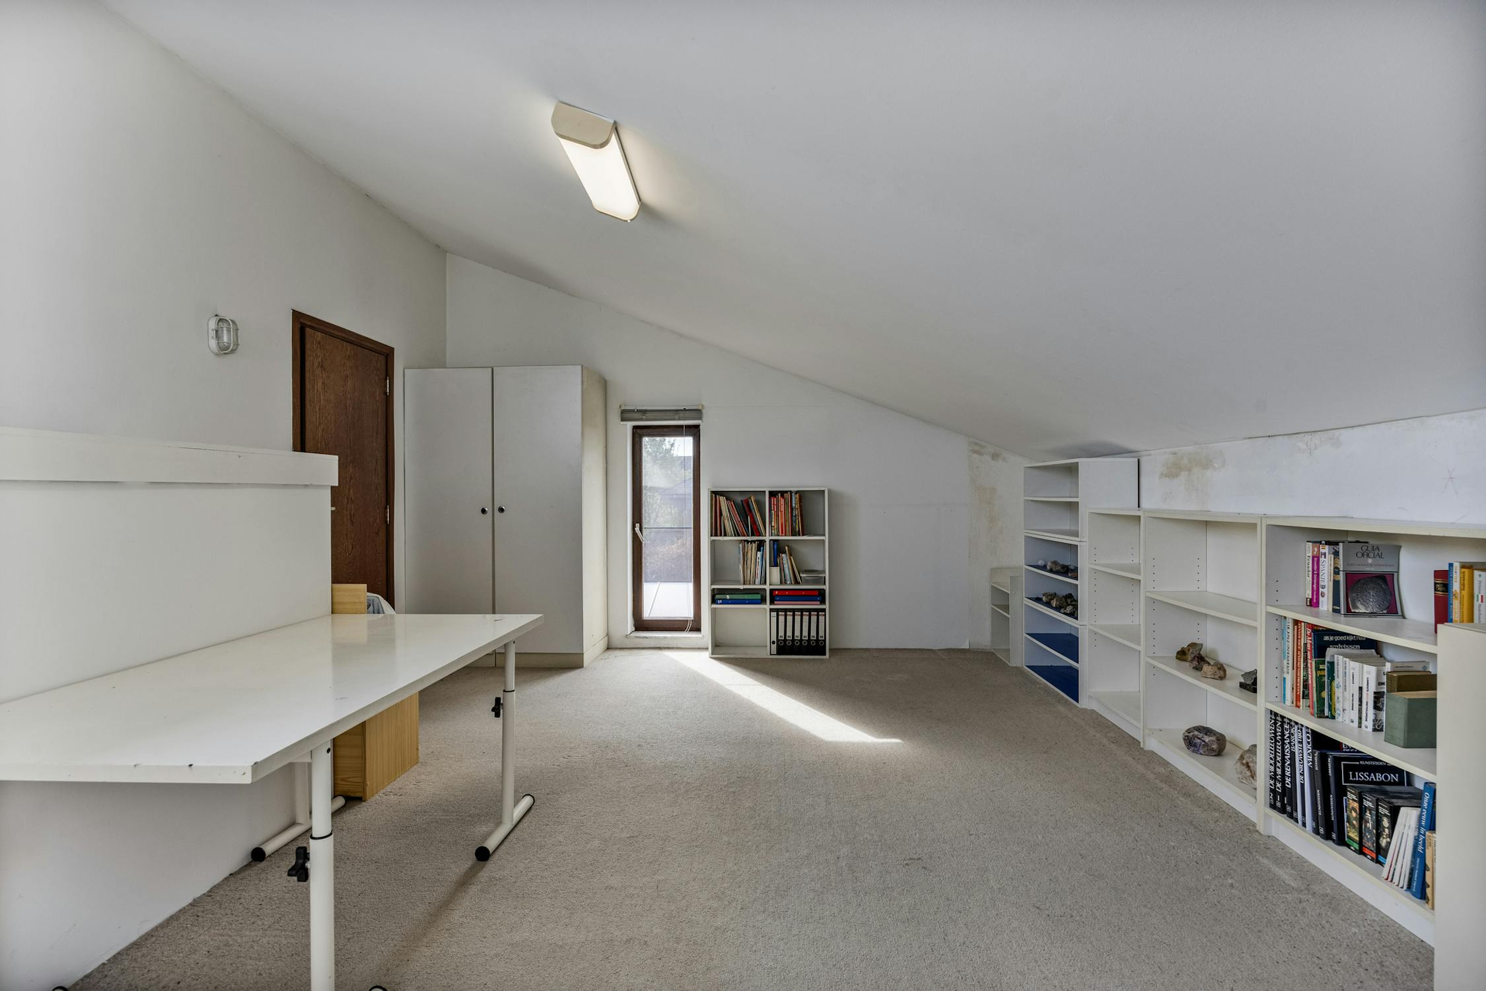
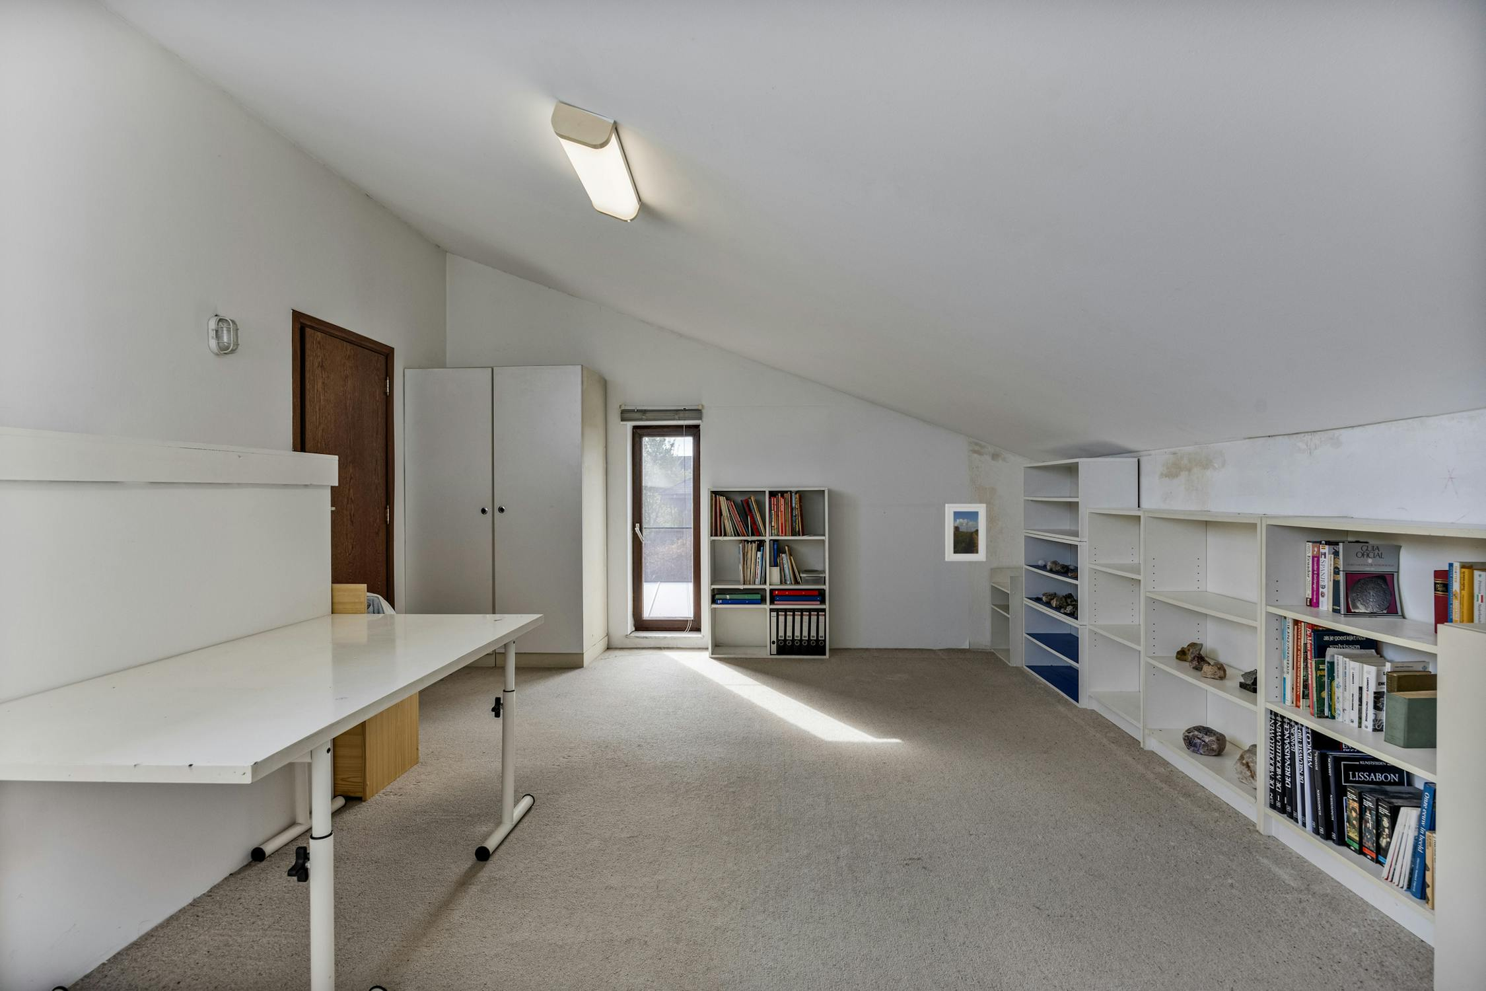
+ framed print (965, 532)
